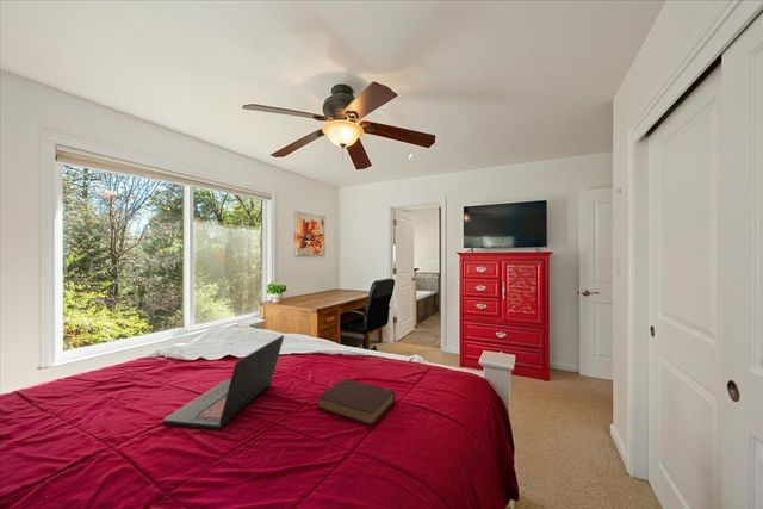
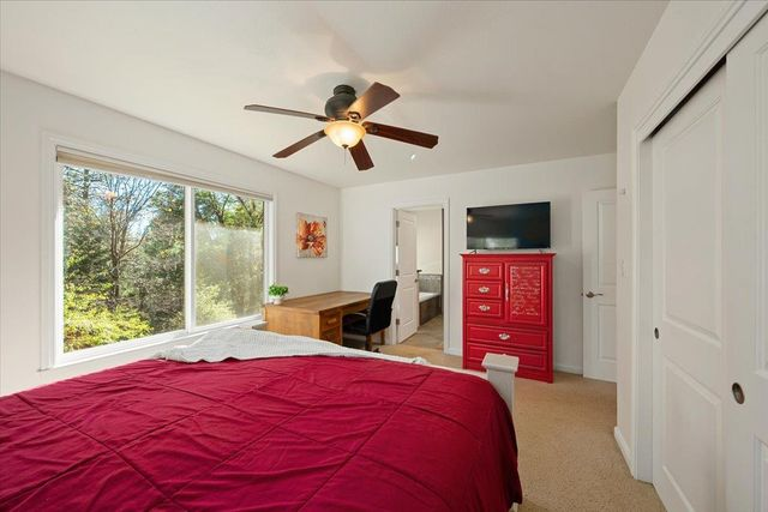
- laptop (232, 373)
- book (356, 398)
